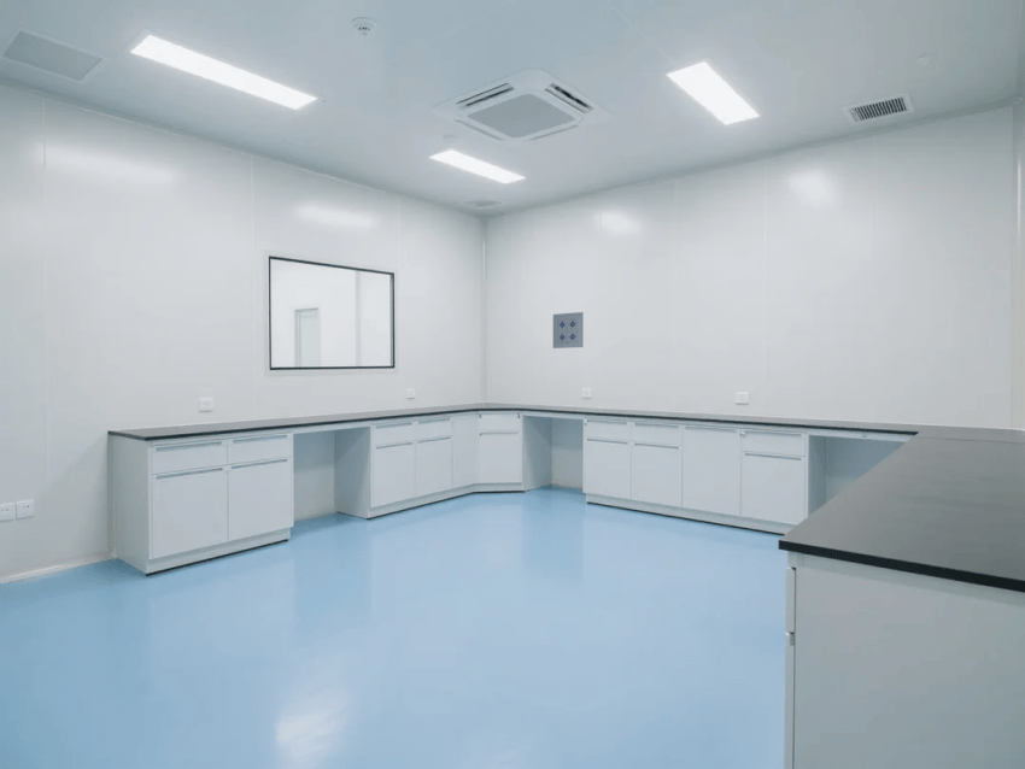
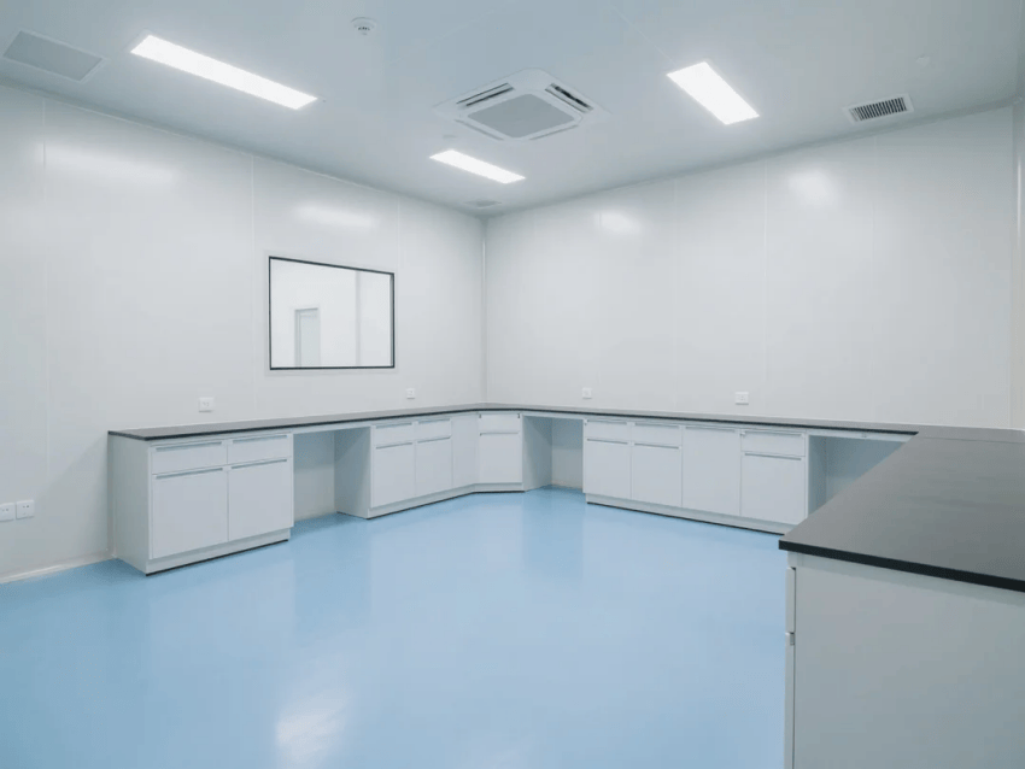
- wall art (567, 330)
